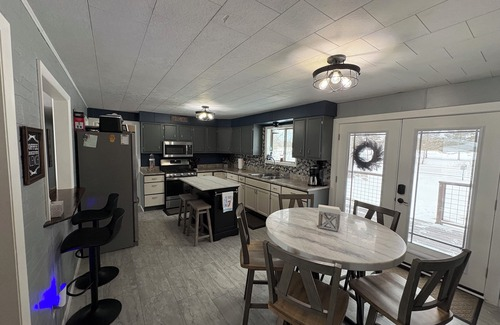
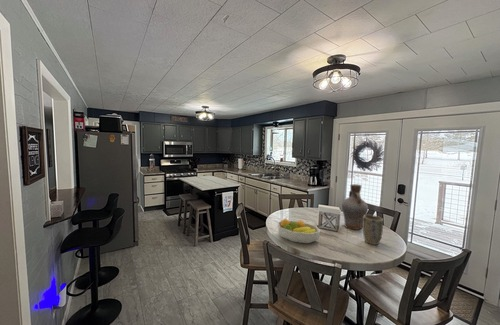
+ plant pot (372, 229)
+ fruit bowl (297, 229)
+ vase (354, 205)
